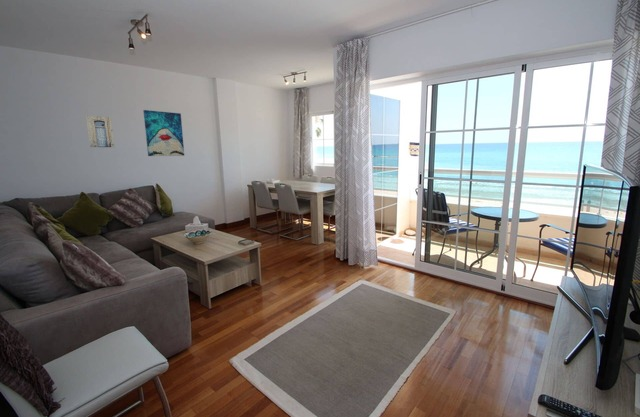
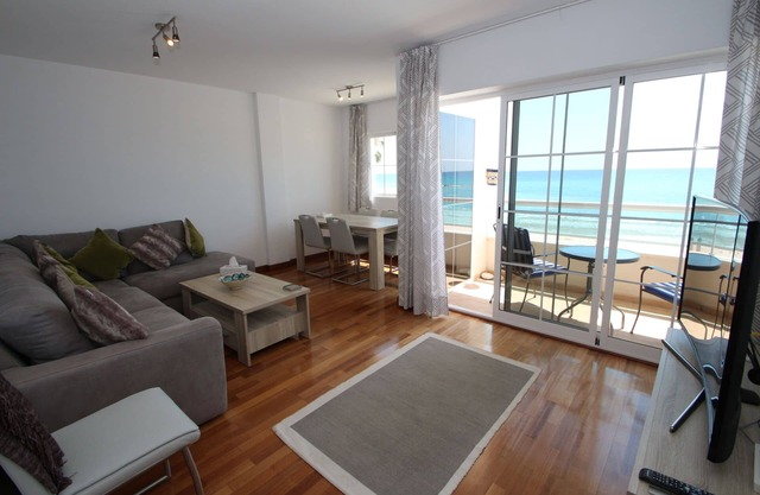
- wall art (100, 132)
- wall art (164, 134)
